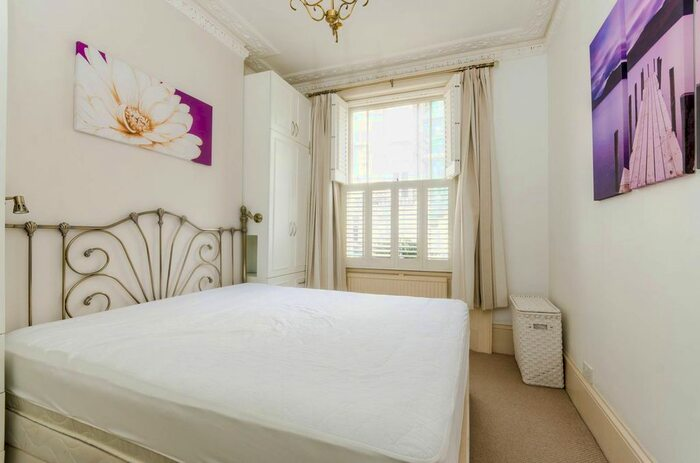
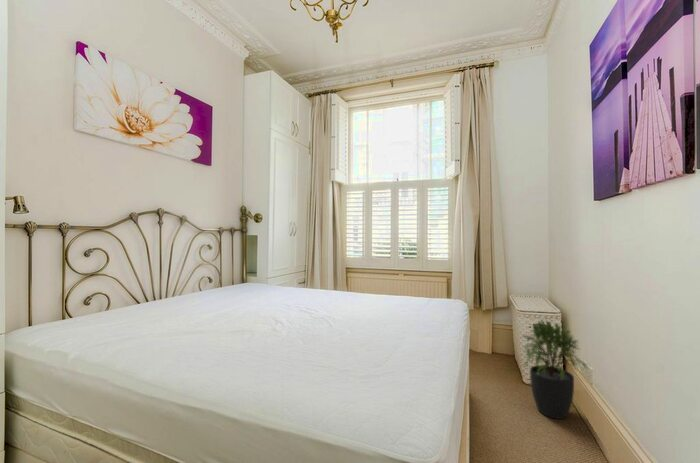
+ potted plant (552, 364)
